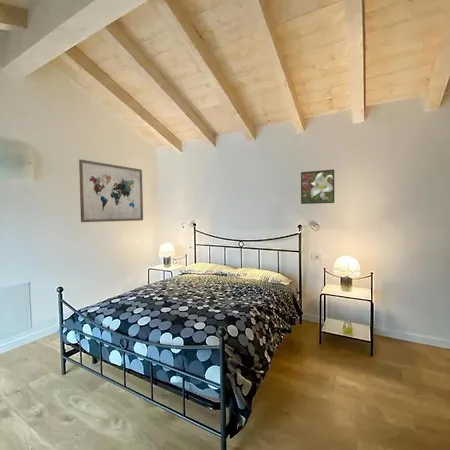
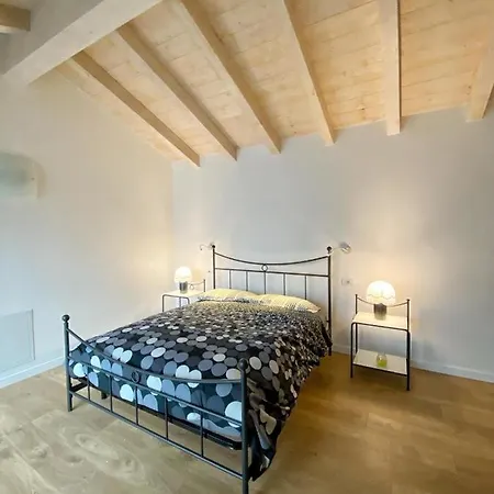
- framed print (317, 187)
- wall art (114, 193)
